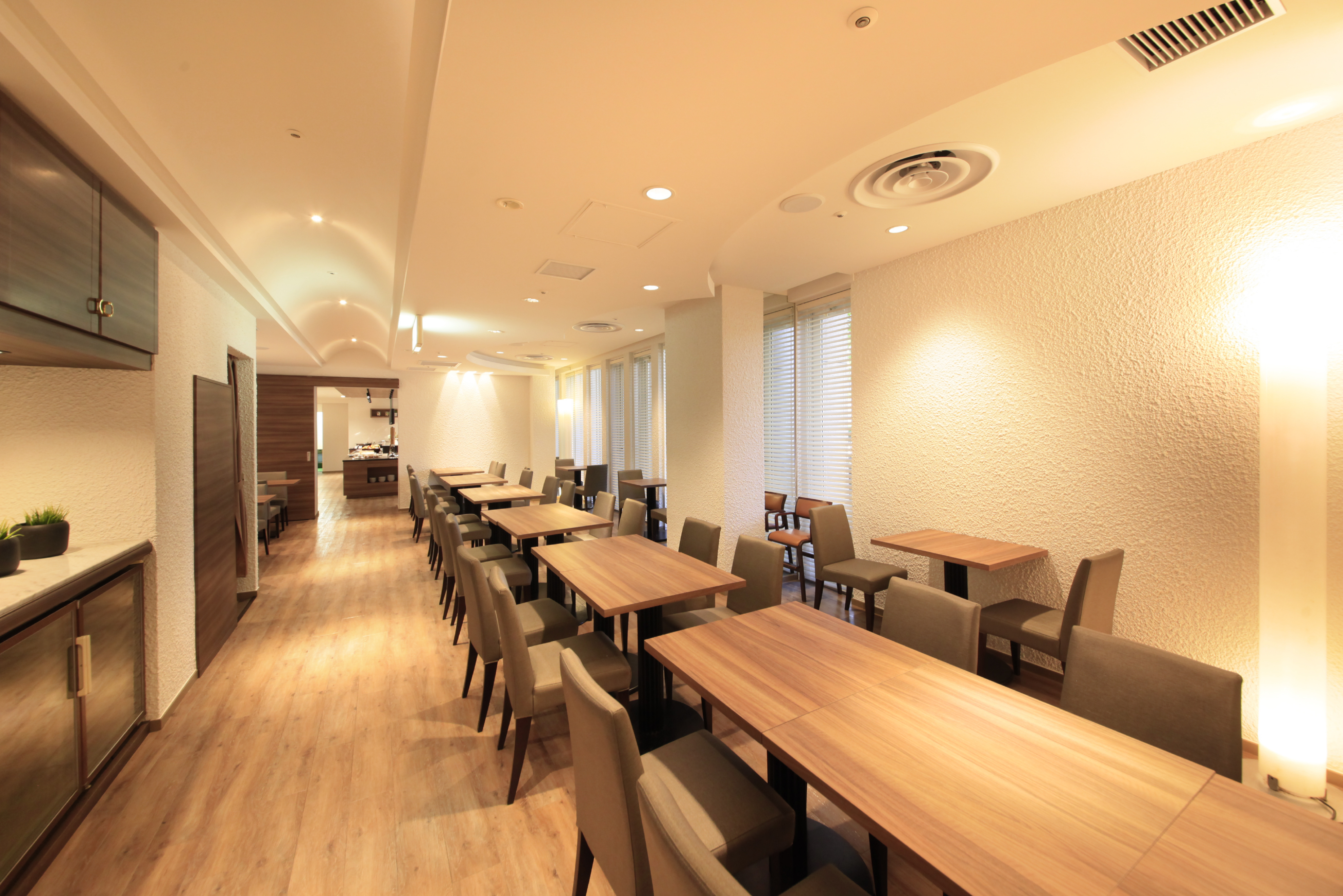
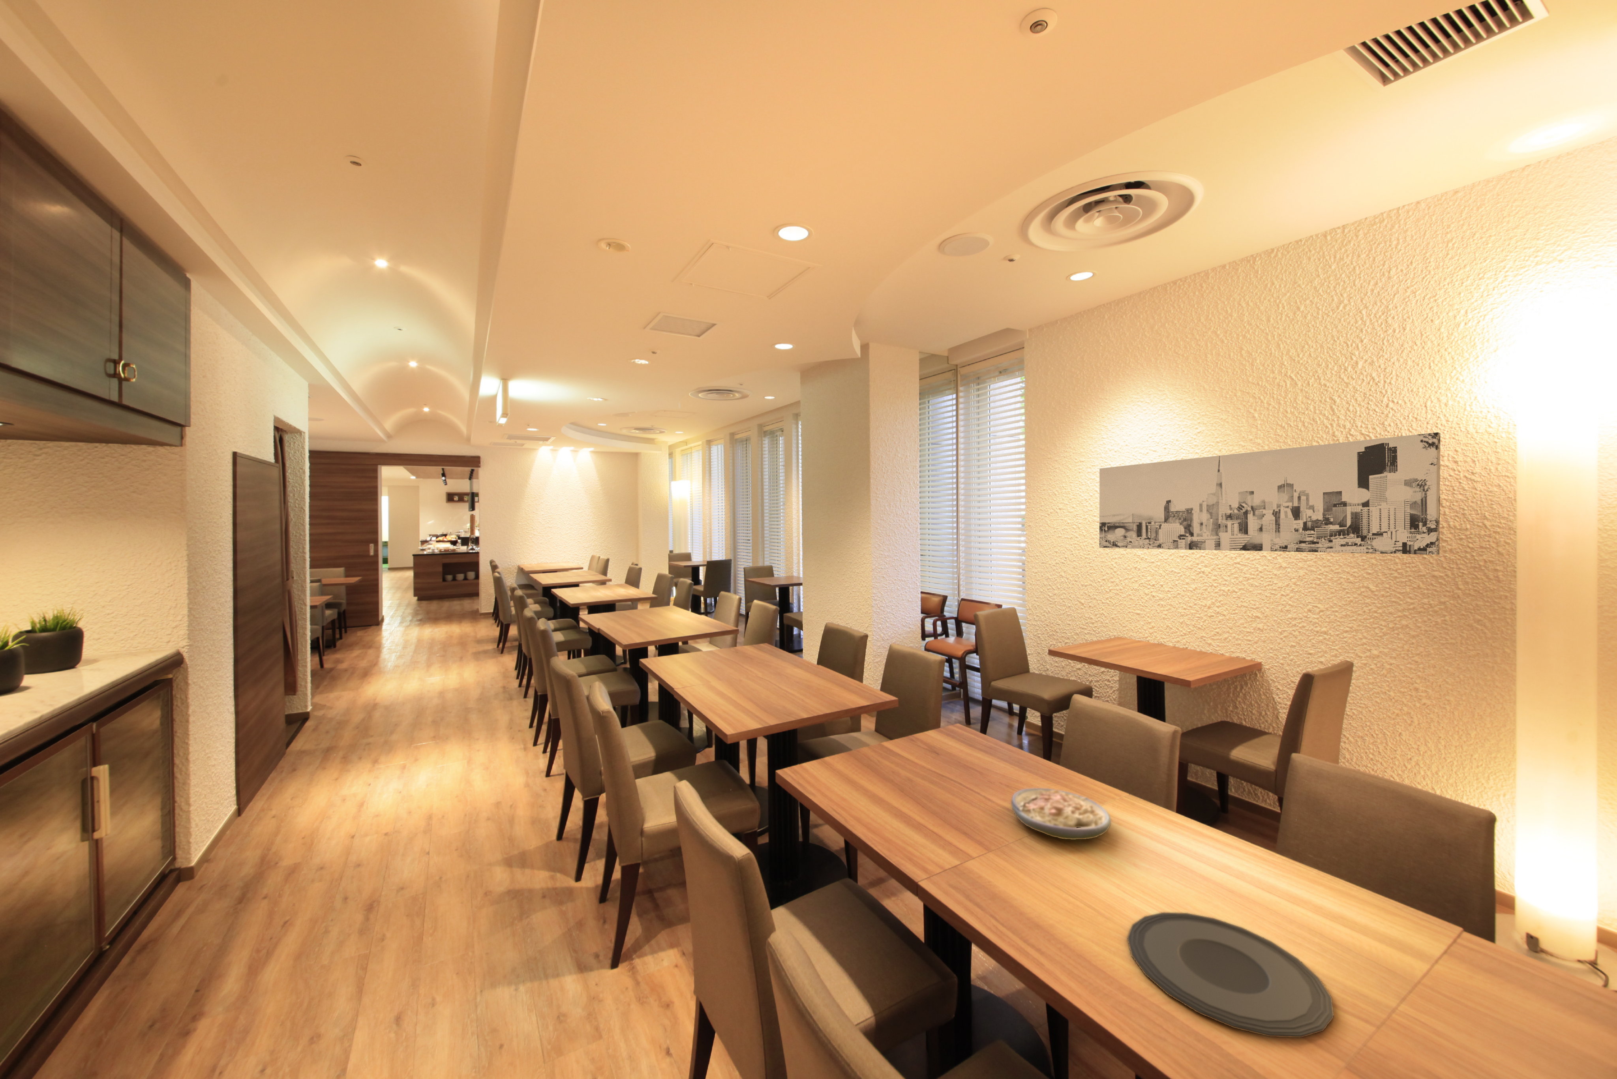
+ plate (1222, 966)
+ soup (1060, 809)
+ wall art (1234, 502)
